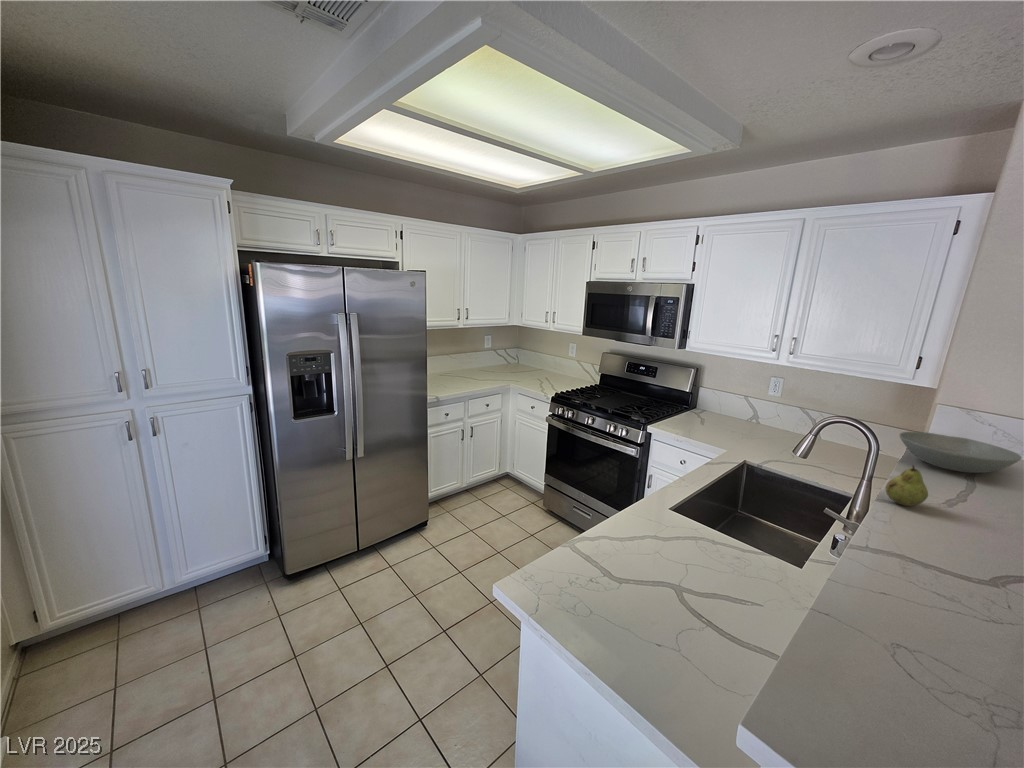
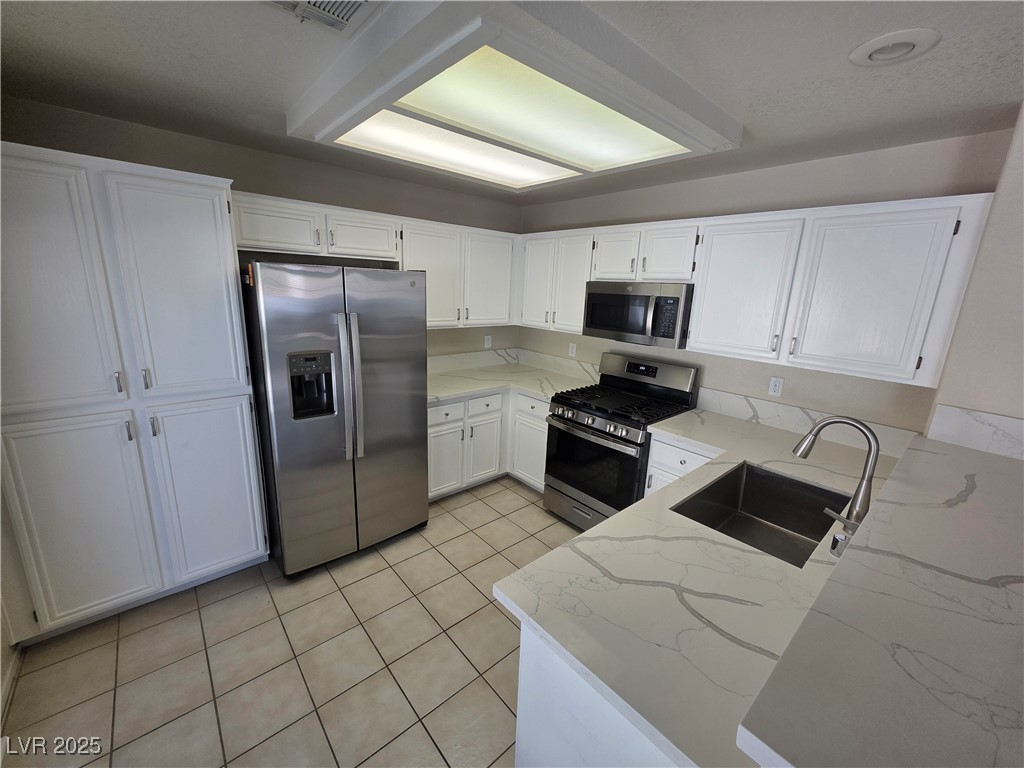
- bowl (953, 455)
- fruit (908, 483)
